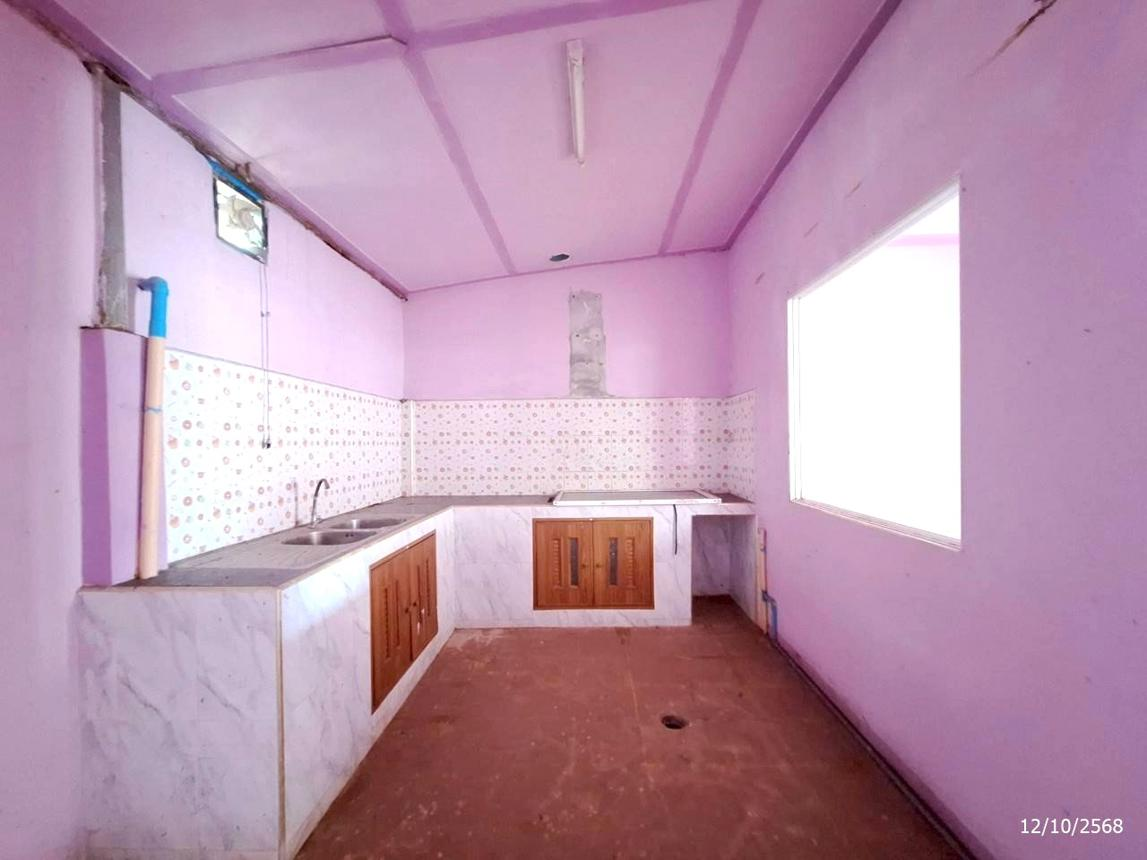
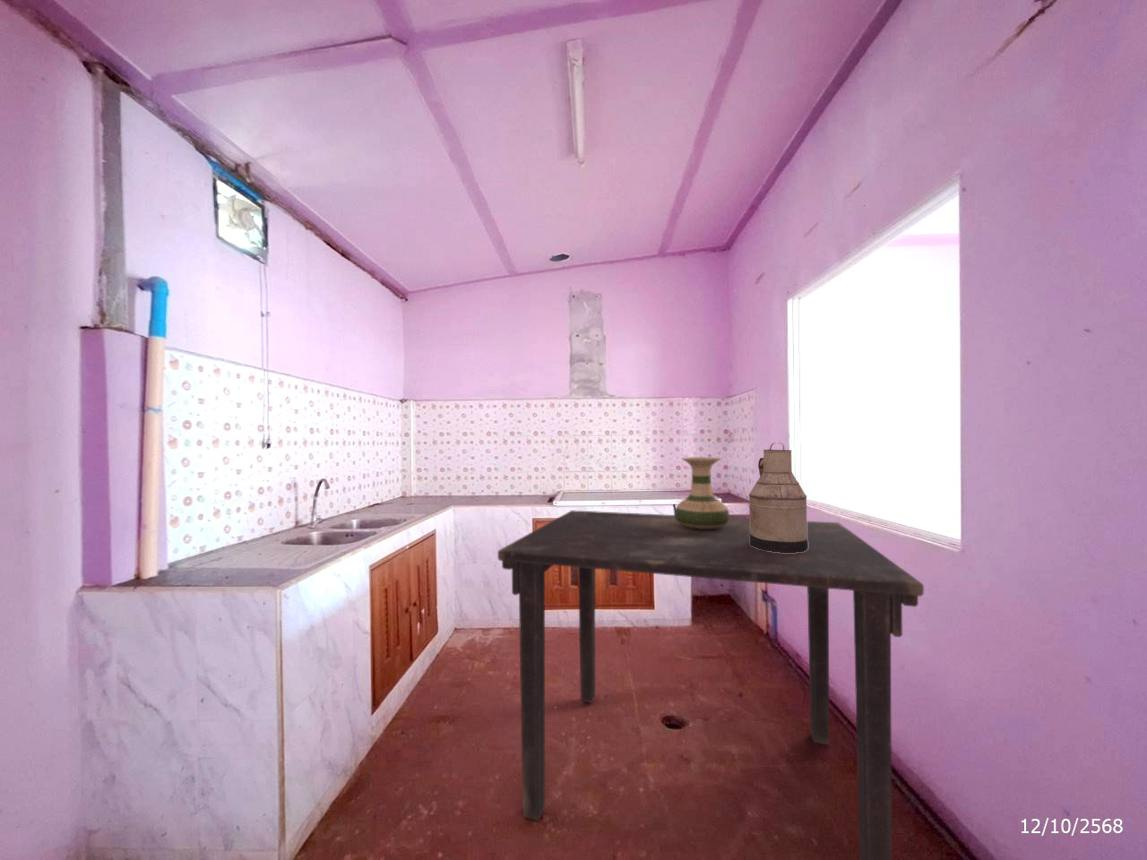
+ vase (701, 492)
+ dining table (698, 577)
+ milk can (776, 493)
